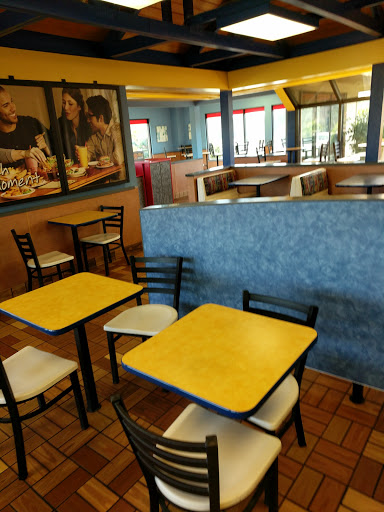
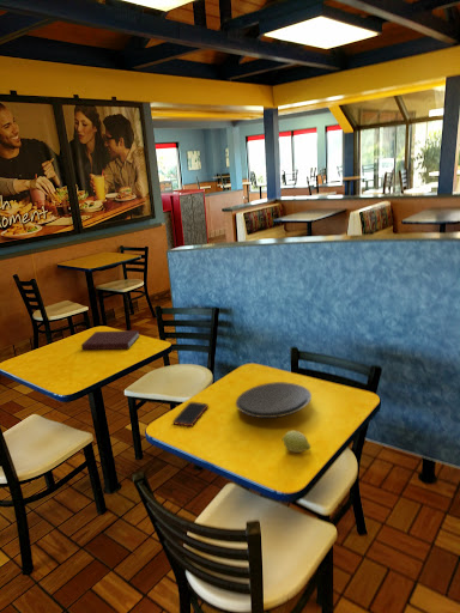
+ notebook (111, 339)
+ fruit (296, 441)
+ plate (273, 401)
+ cell phone (190, 413)
